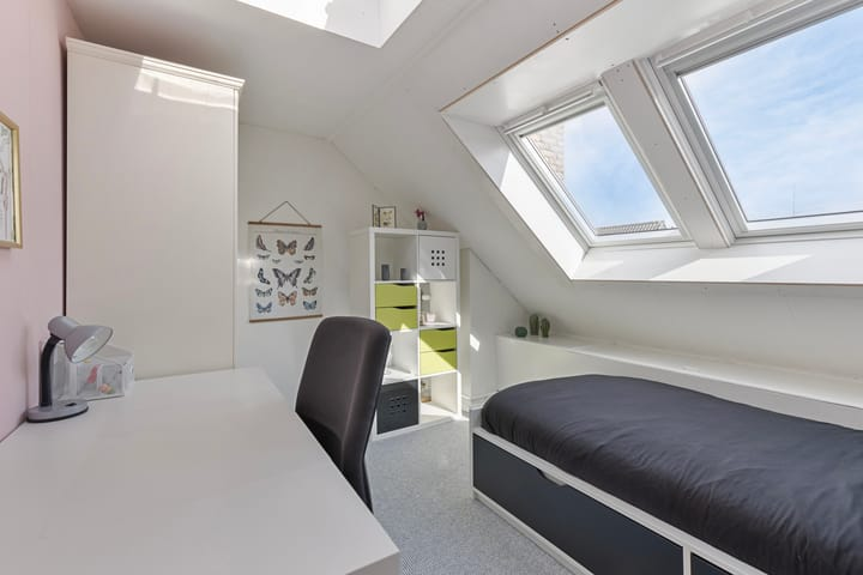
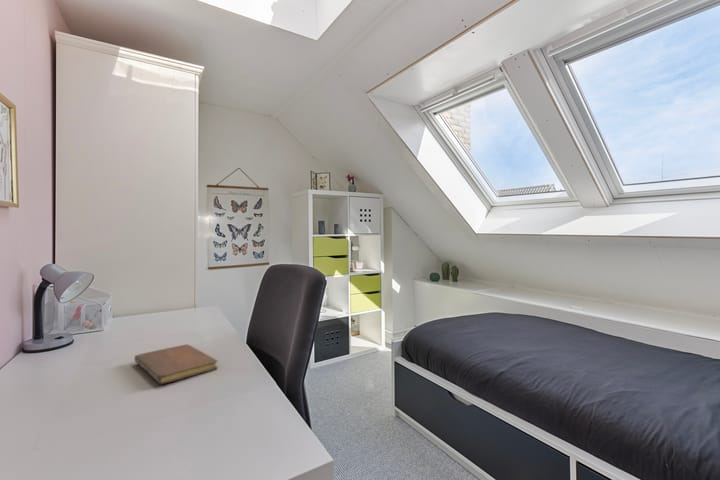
+ notebook (175, 361)
